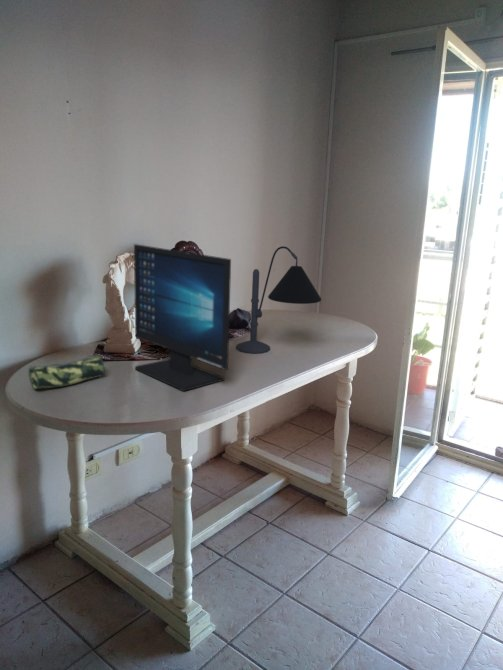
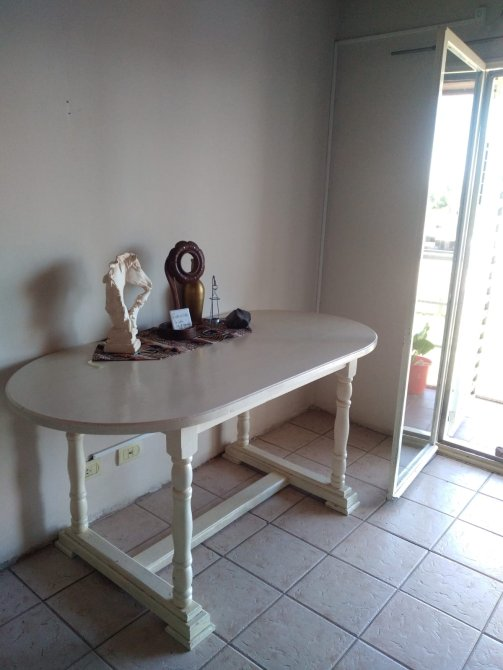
- desk lamp (277, 301)
- computer monitor (178, 314)
- pencil case (65, 372)
